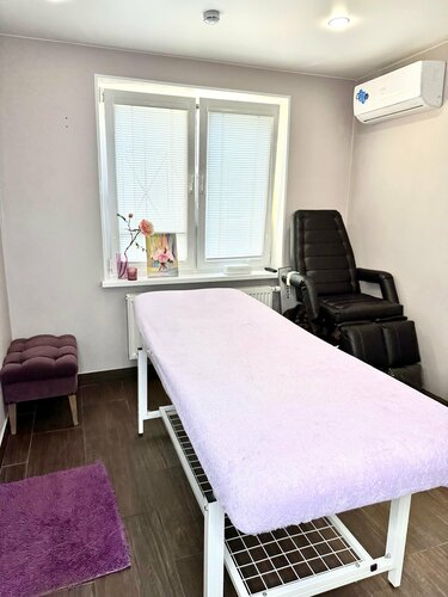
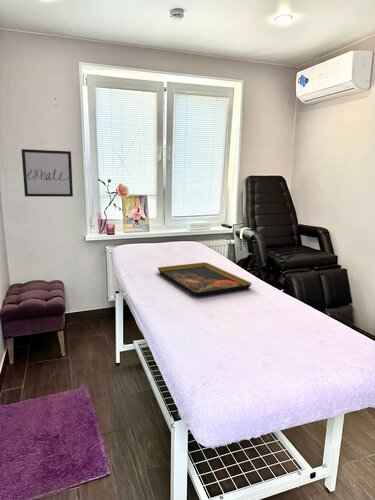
+ decorative tray (201, 277)
+ wall art (48, 173)
